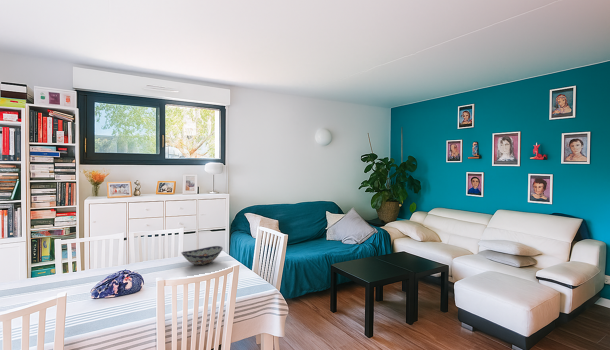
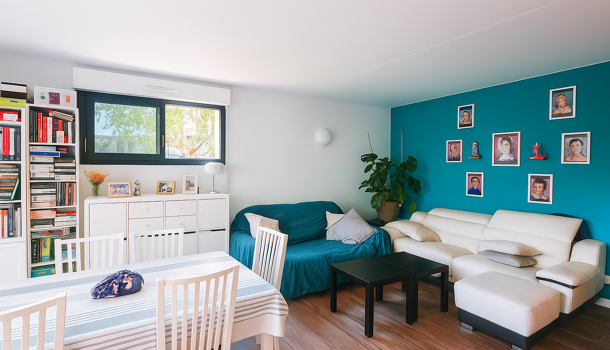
- decorative bowl (202, 256)
